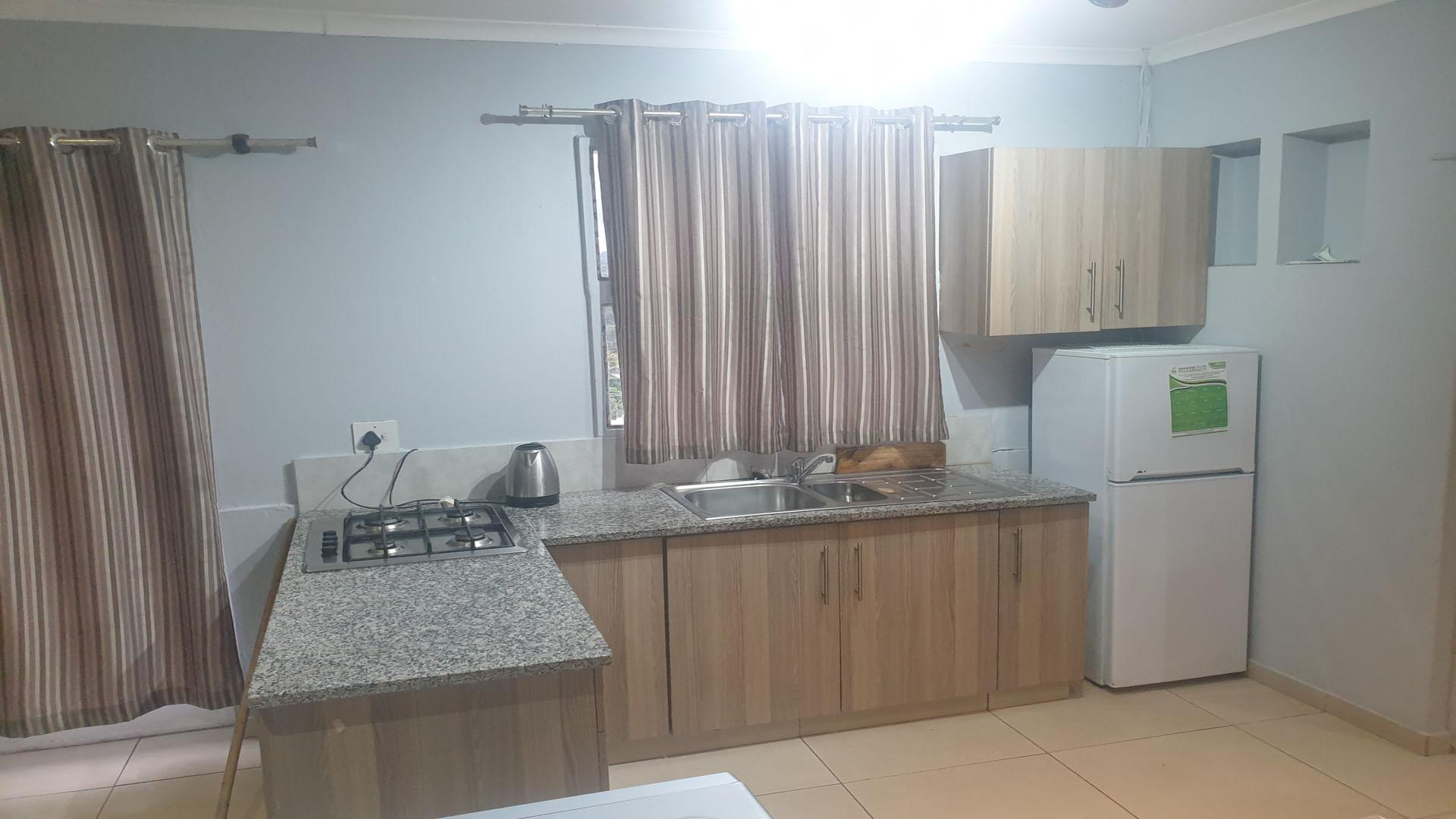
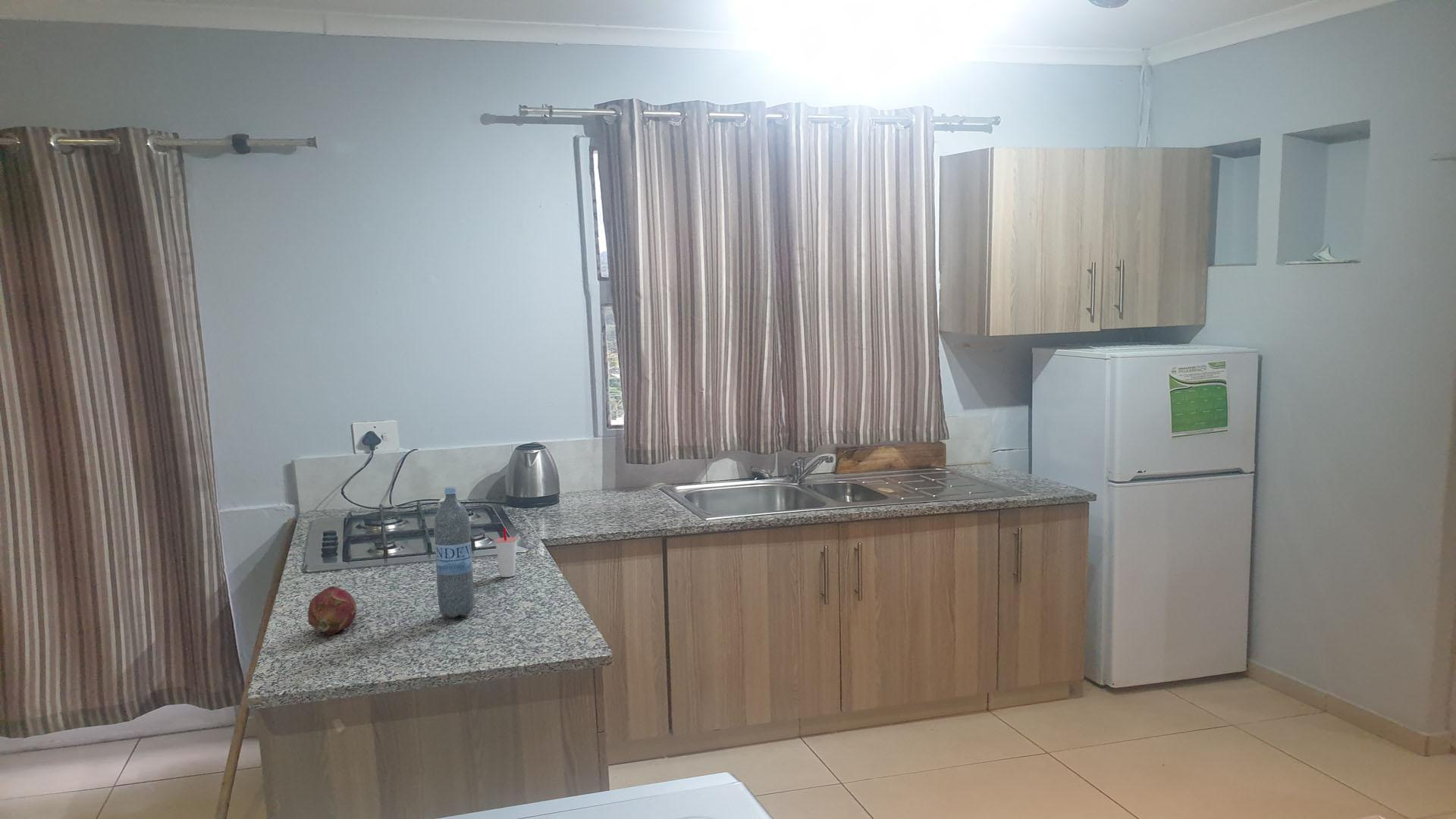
+ fruit (334, 608)
+ water bottle (453, 552)
+ cup (506, 551)
